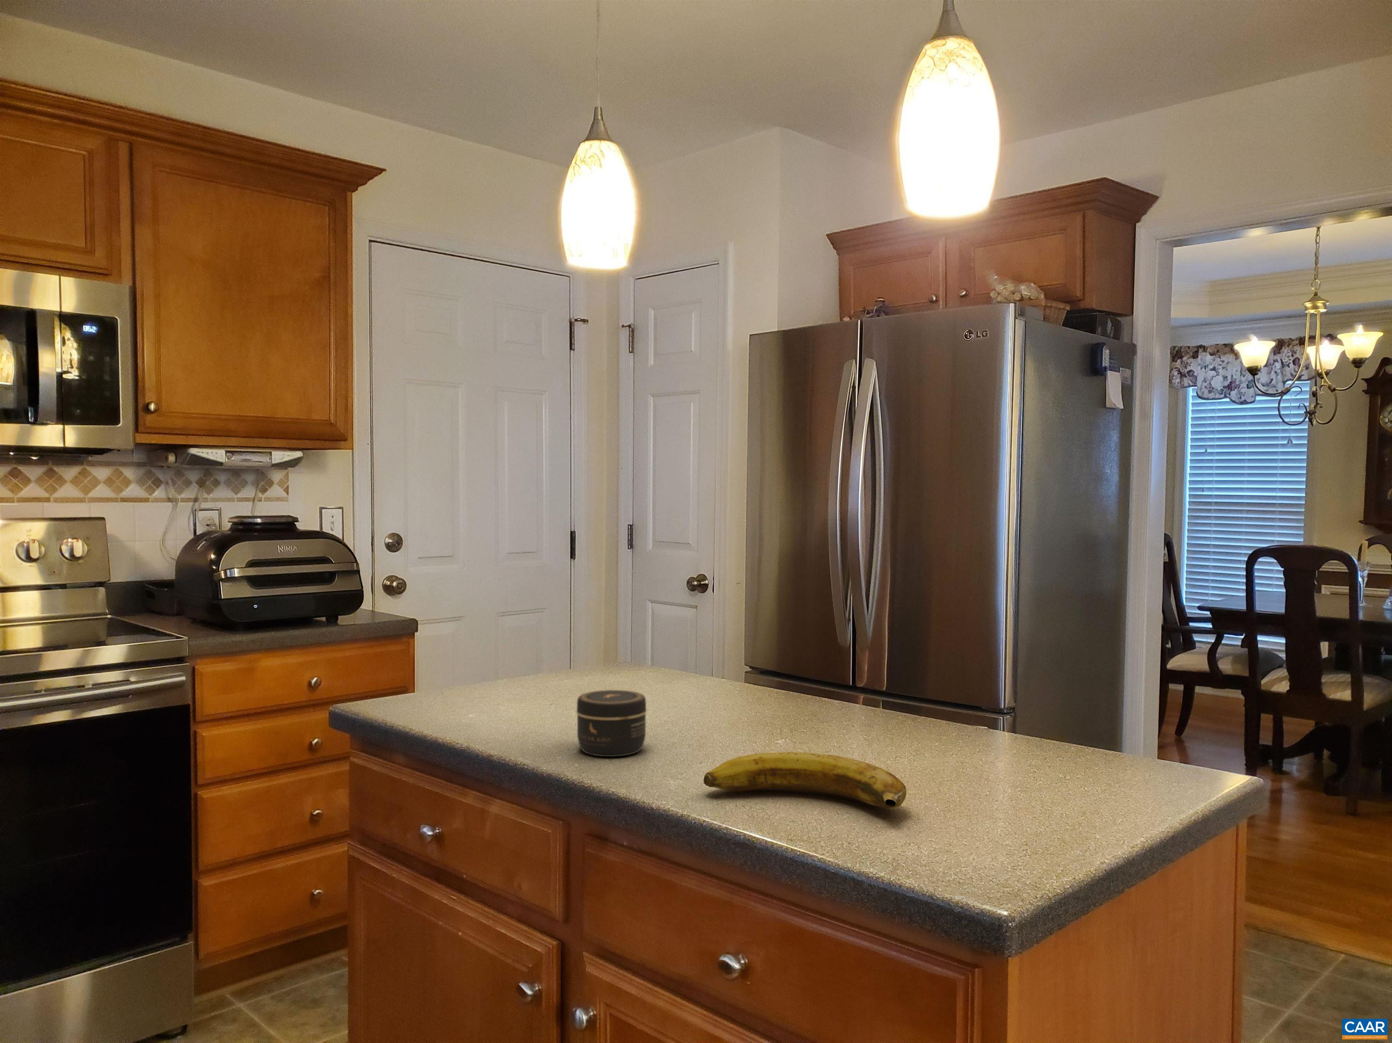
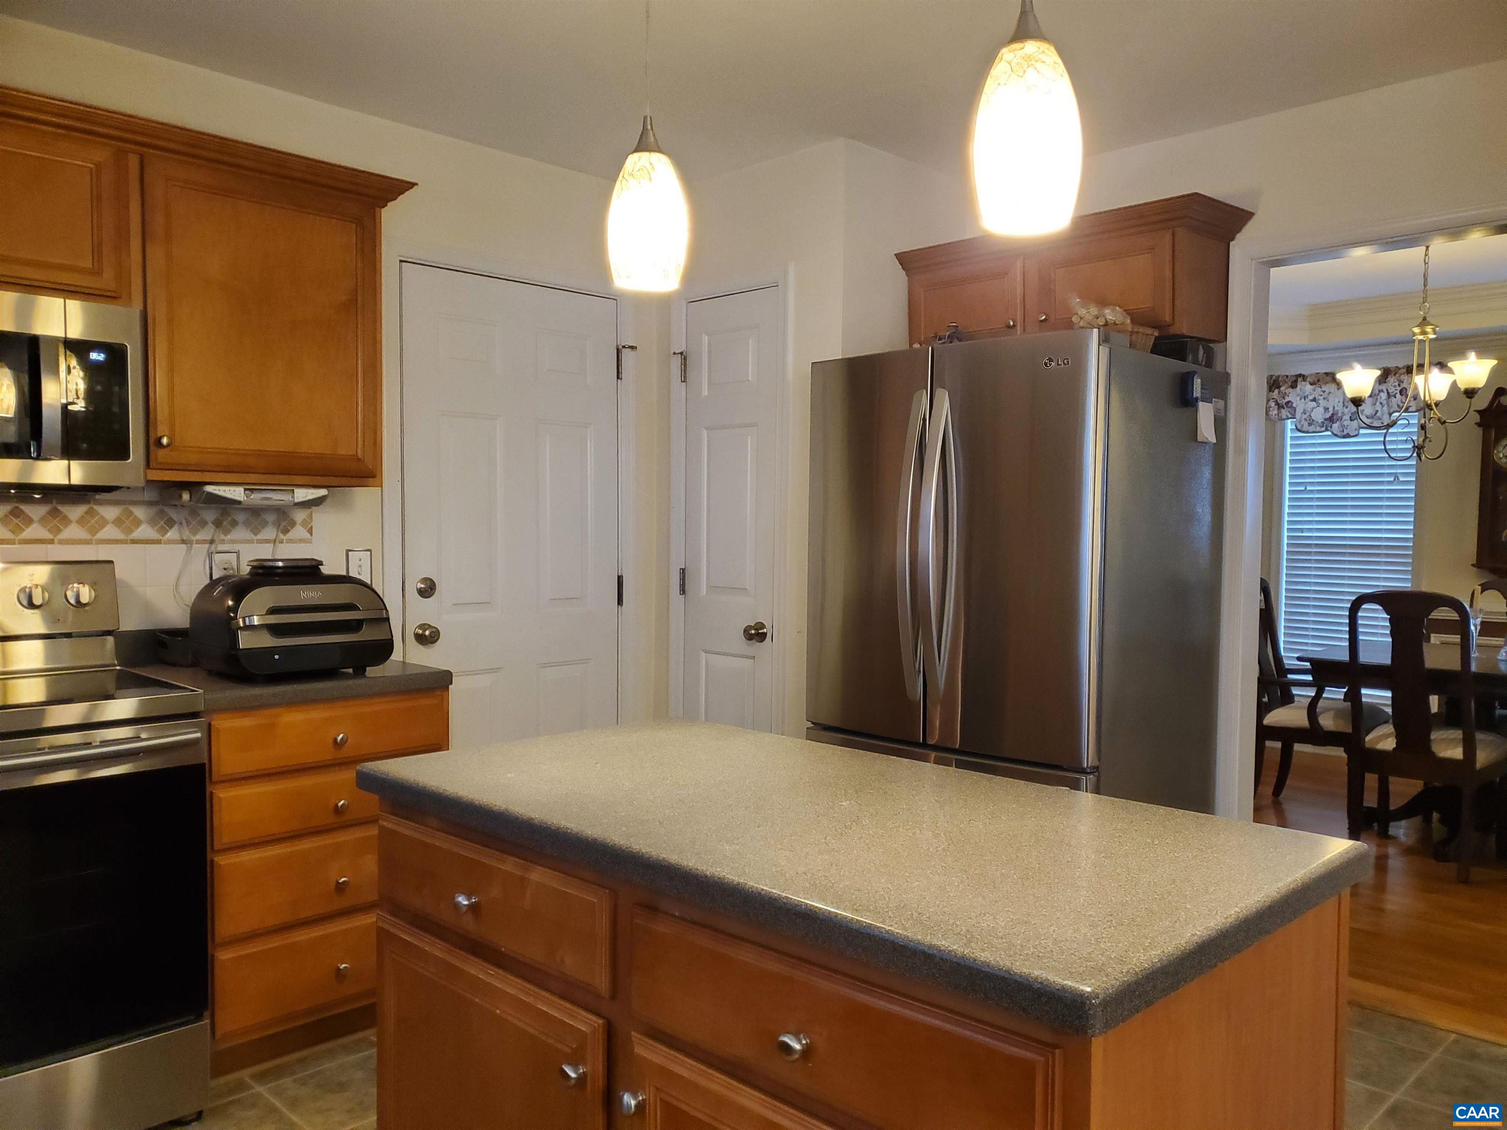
- jar (612, 722)
- banana (812, 784)
